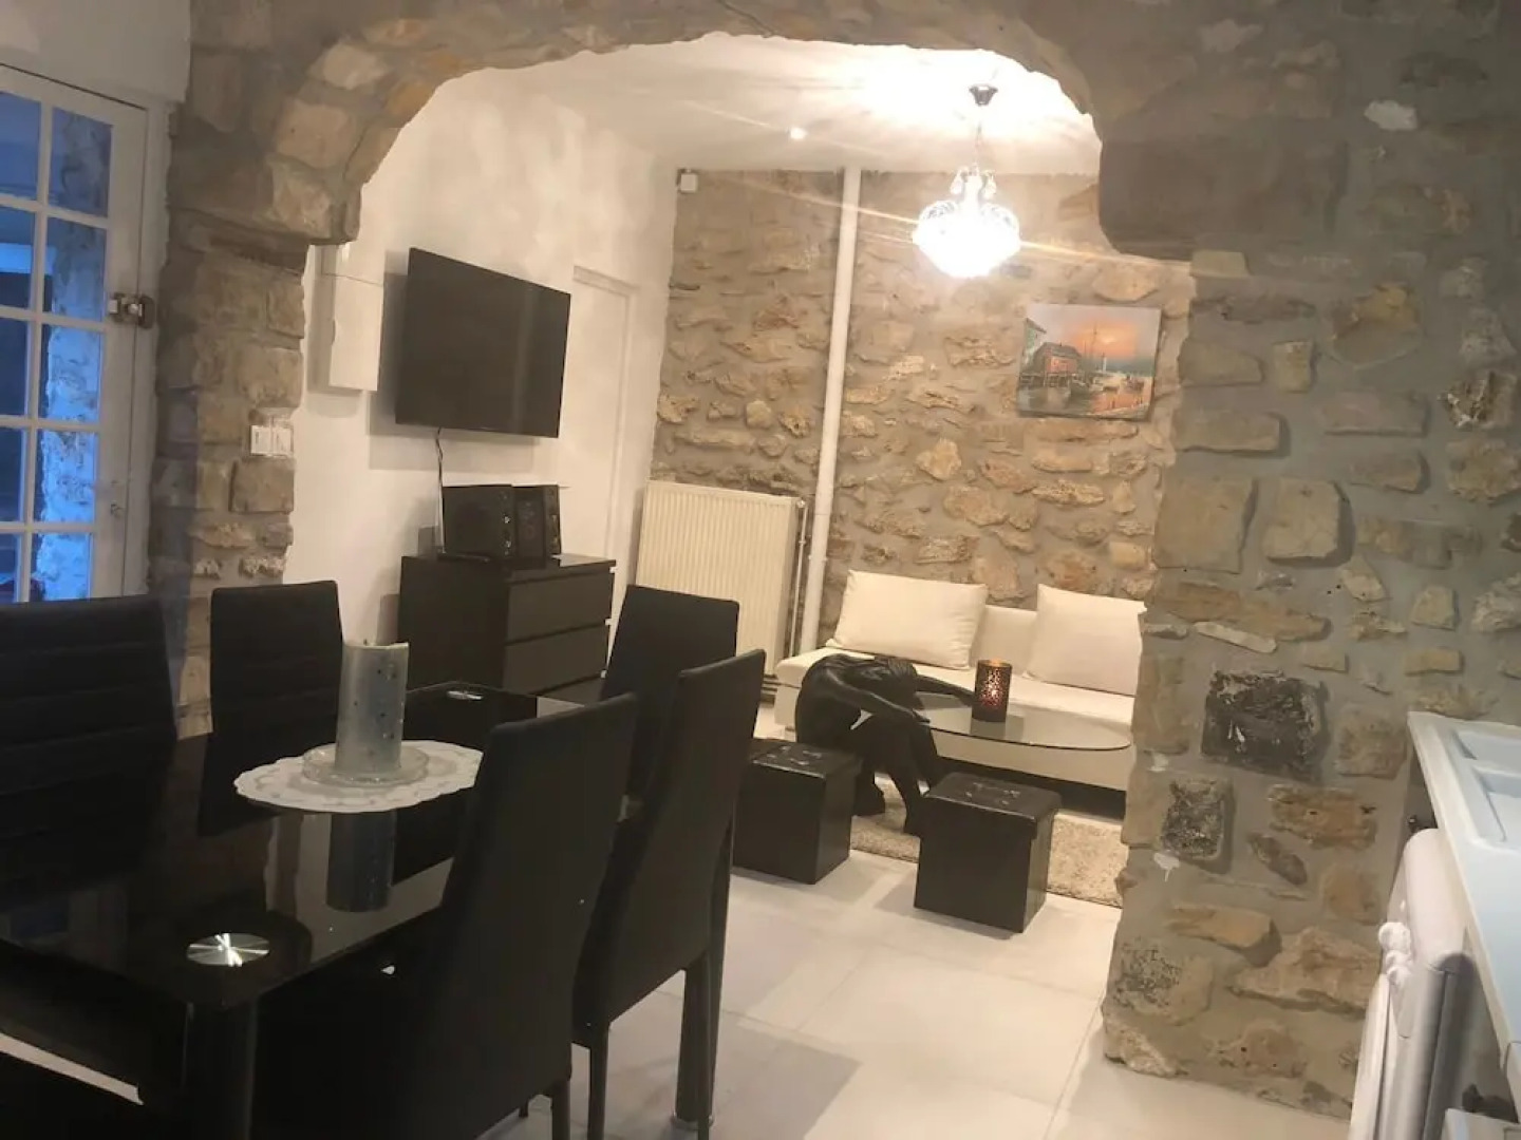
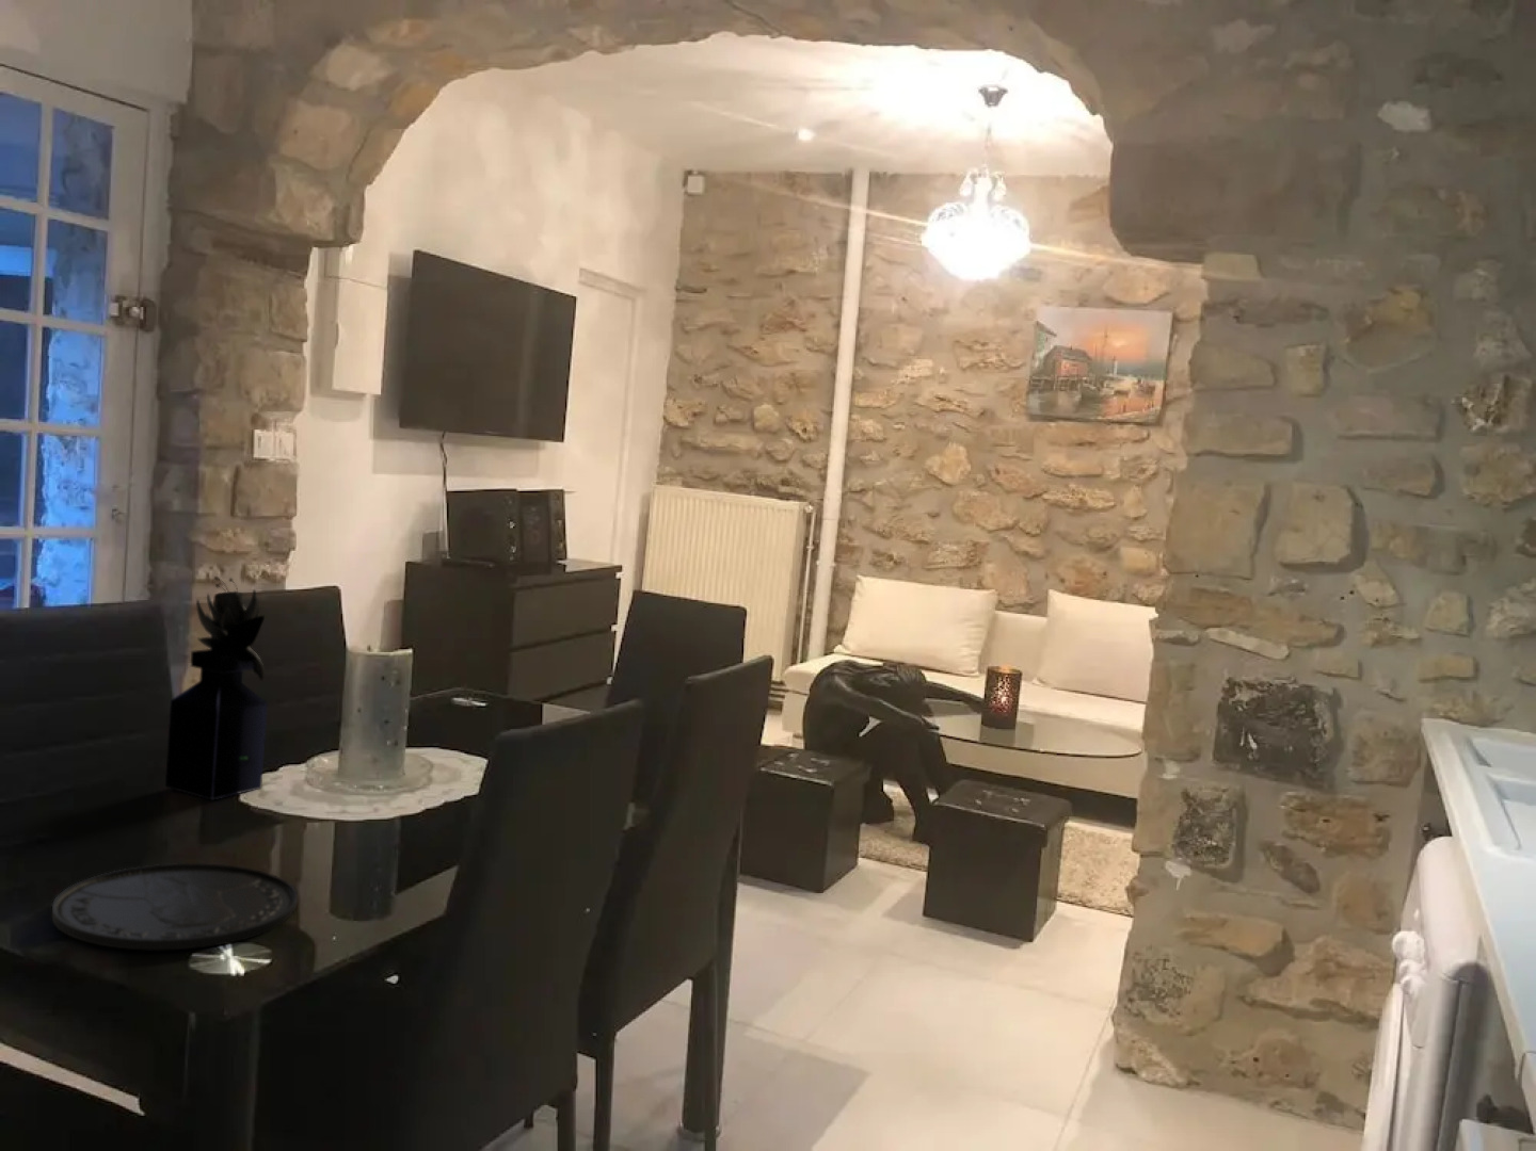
+ vase (223, 683)
+ plate (178, 903)
